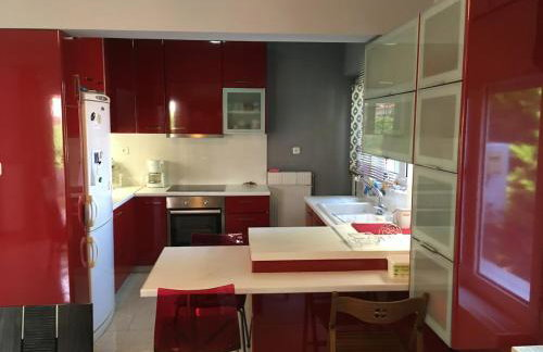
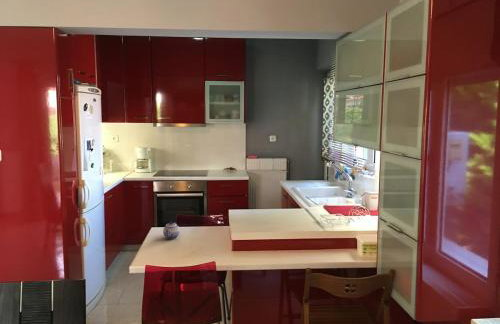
+ teapot (171, 229)
